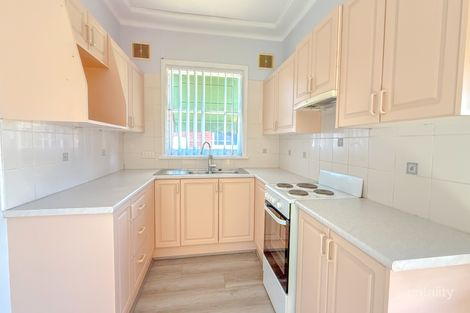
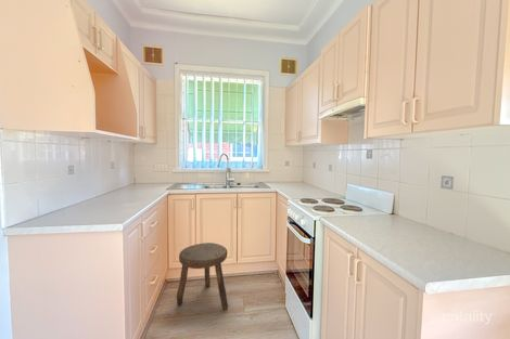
+ stool (205, 275)
